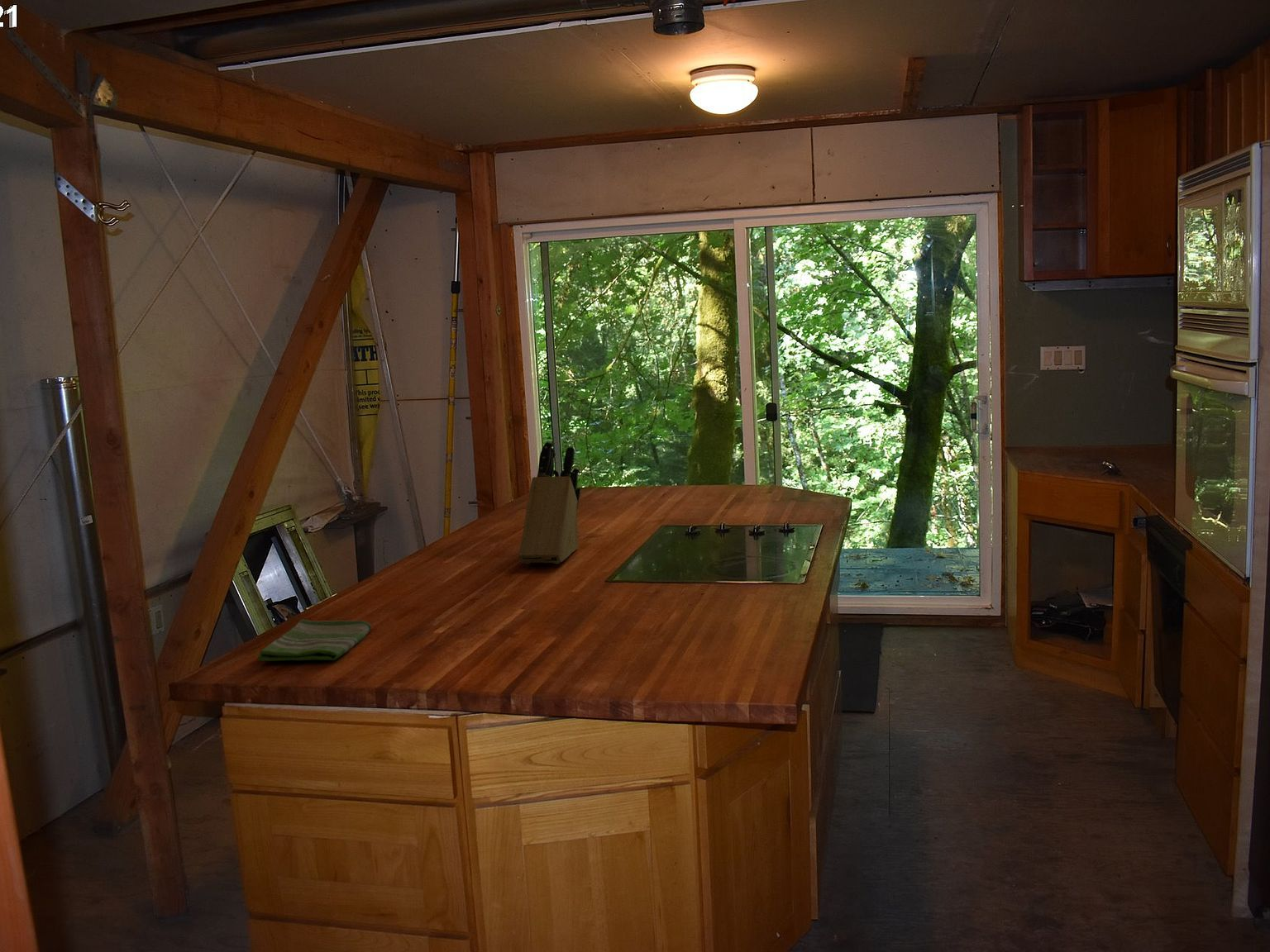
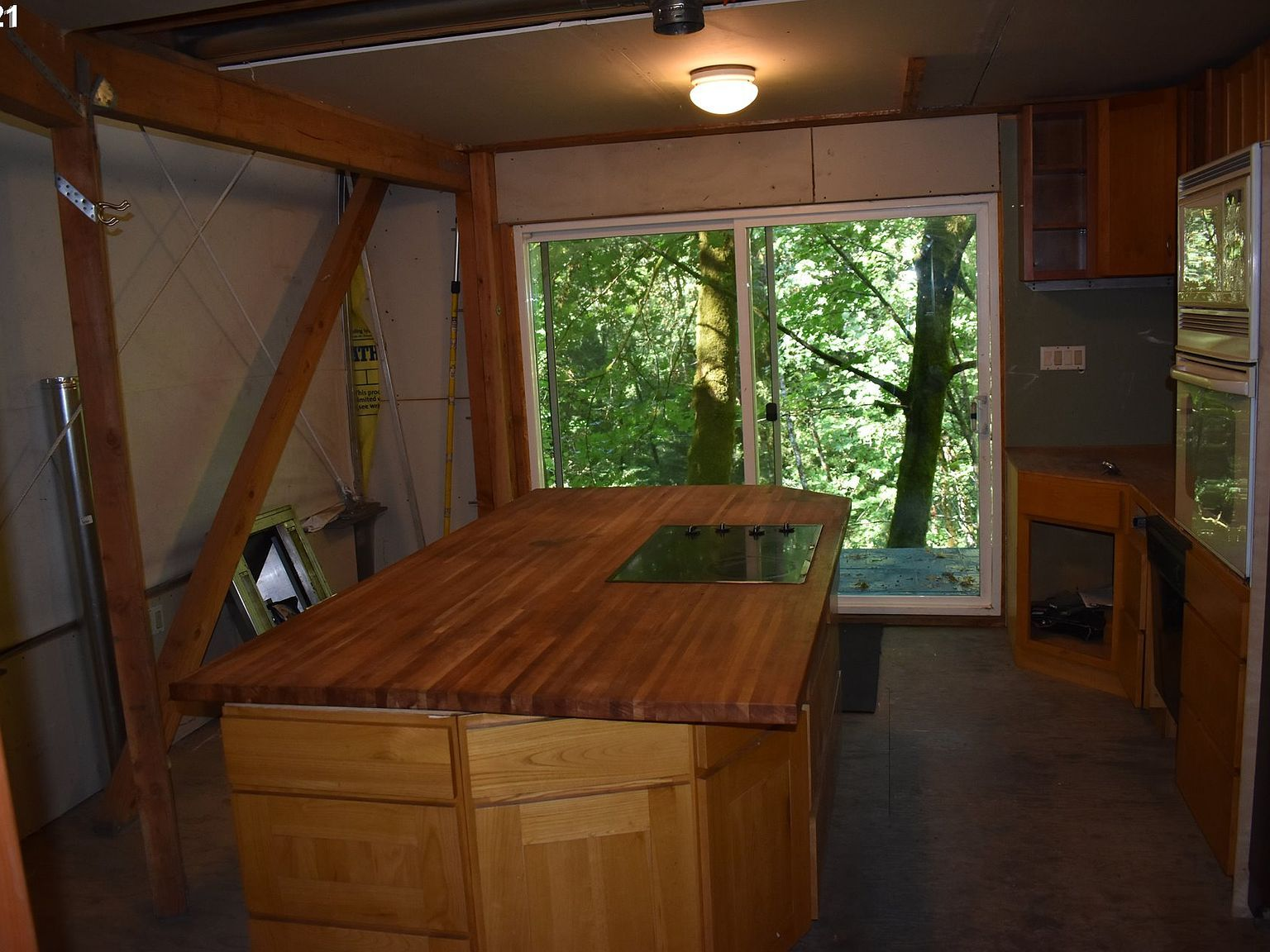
- dish towel (317, 639)
- knife block (551, 499)
